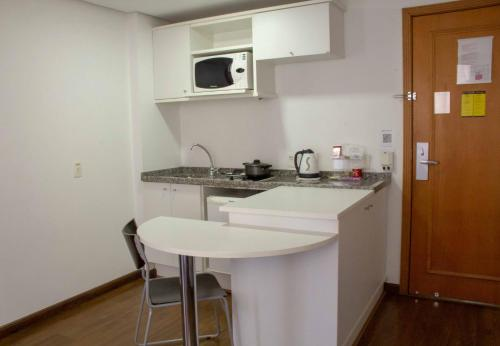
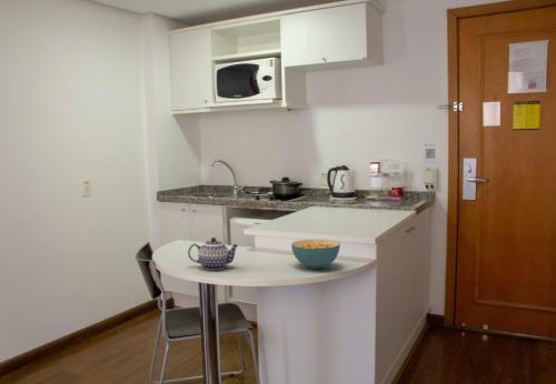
+ teapot (212, 252)
+ cereal bowl (316, 255)
